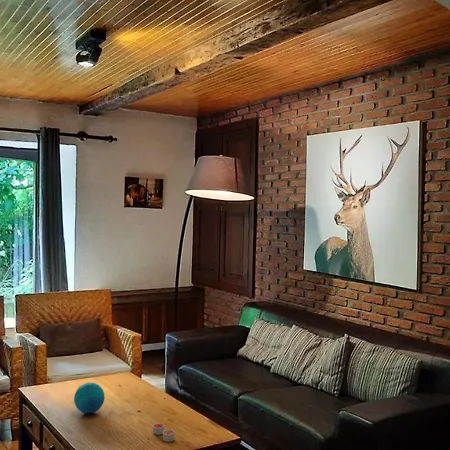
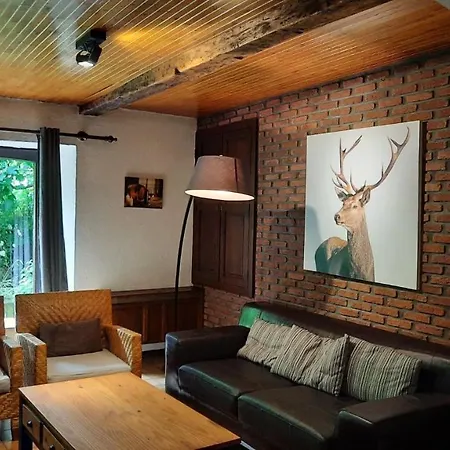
- decorative orb (89, 397)
- candle (163, 431)
